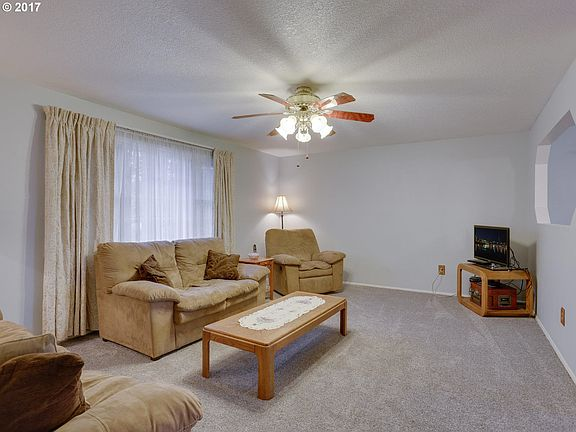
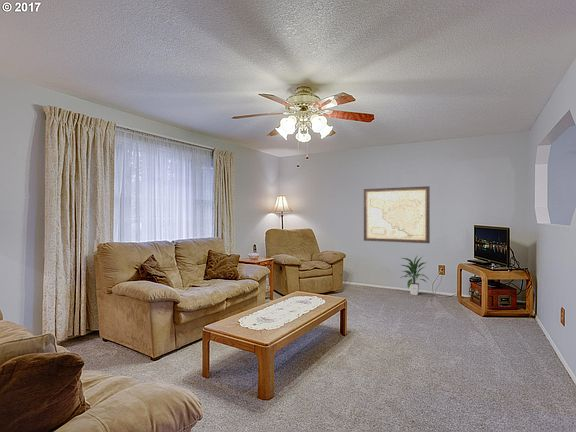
+ wall art (395, 214)
+ indoor plant (413, 274)
